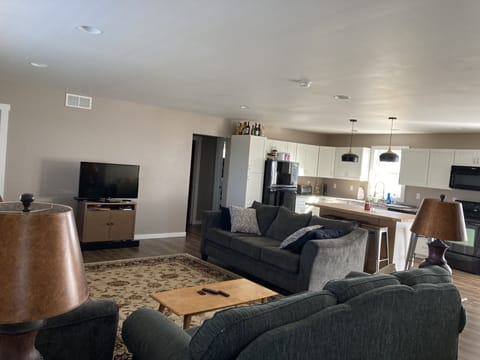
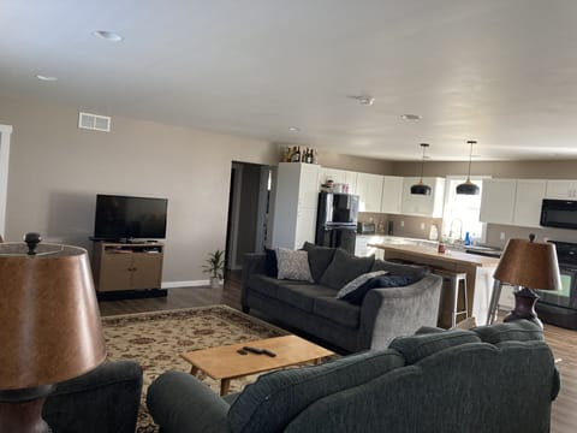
+ indoor plant (215, 268)
